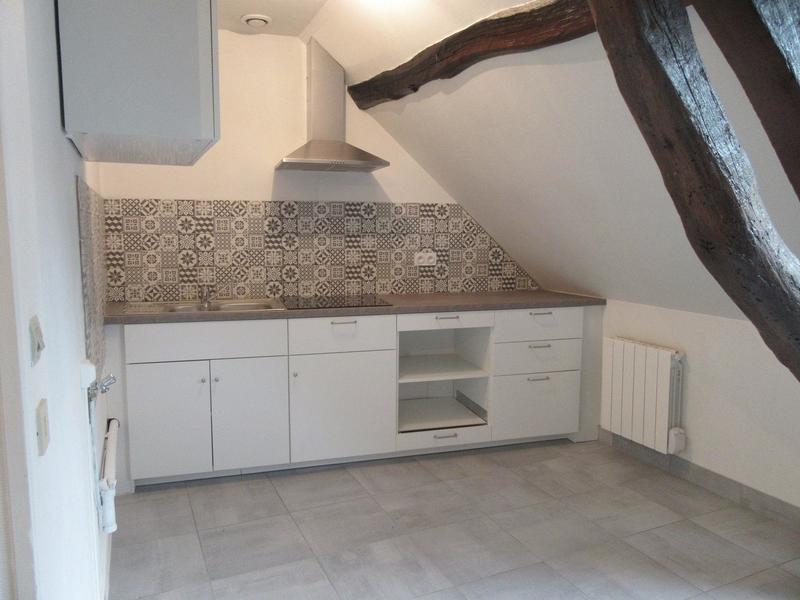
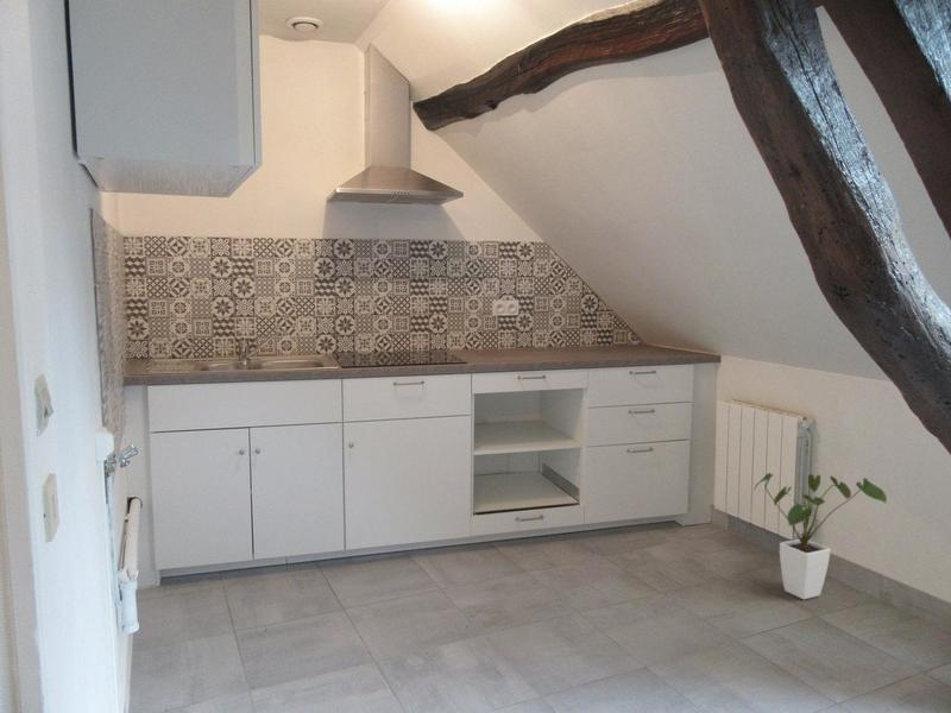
+ house plant (812, 534)
